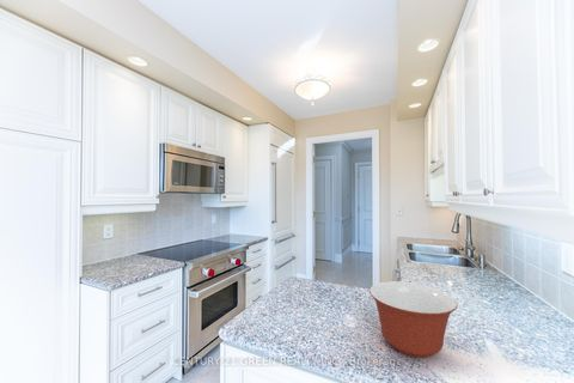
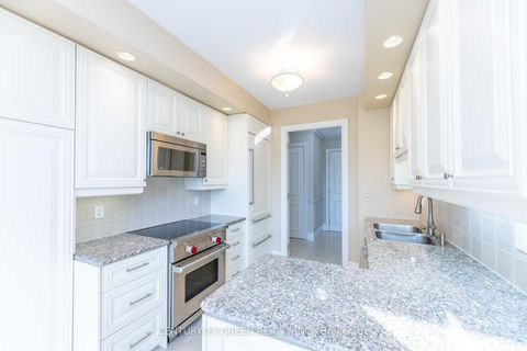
- mixing bowl (410, 320)
